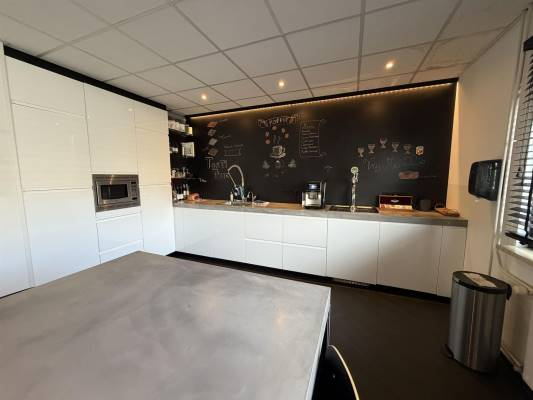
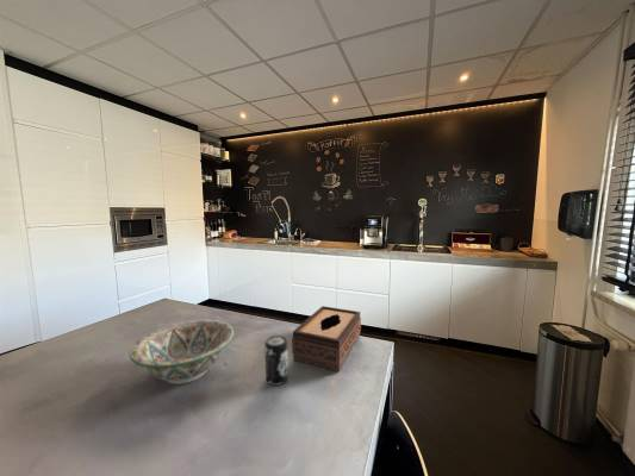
+ decorative bowl (186, 355)
+ beverage can (276, 359)
+ tissue box (329, 333)
